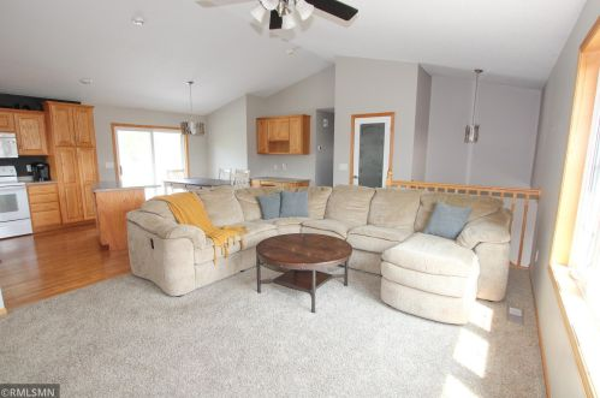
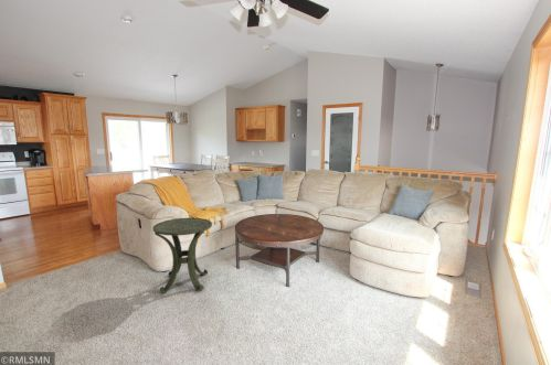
+ side table (183, 254)
